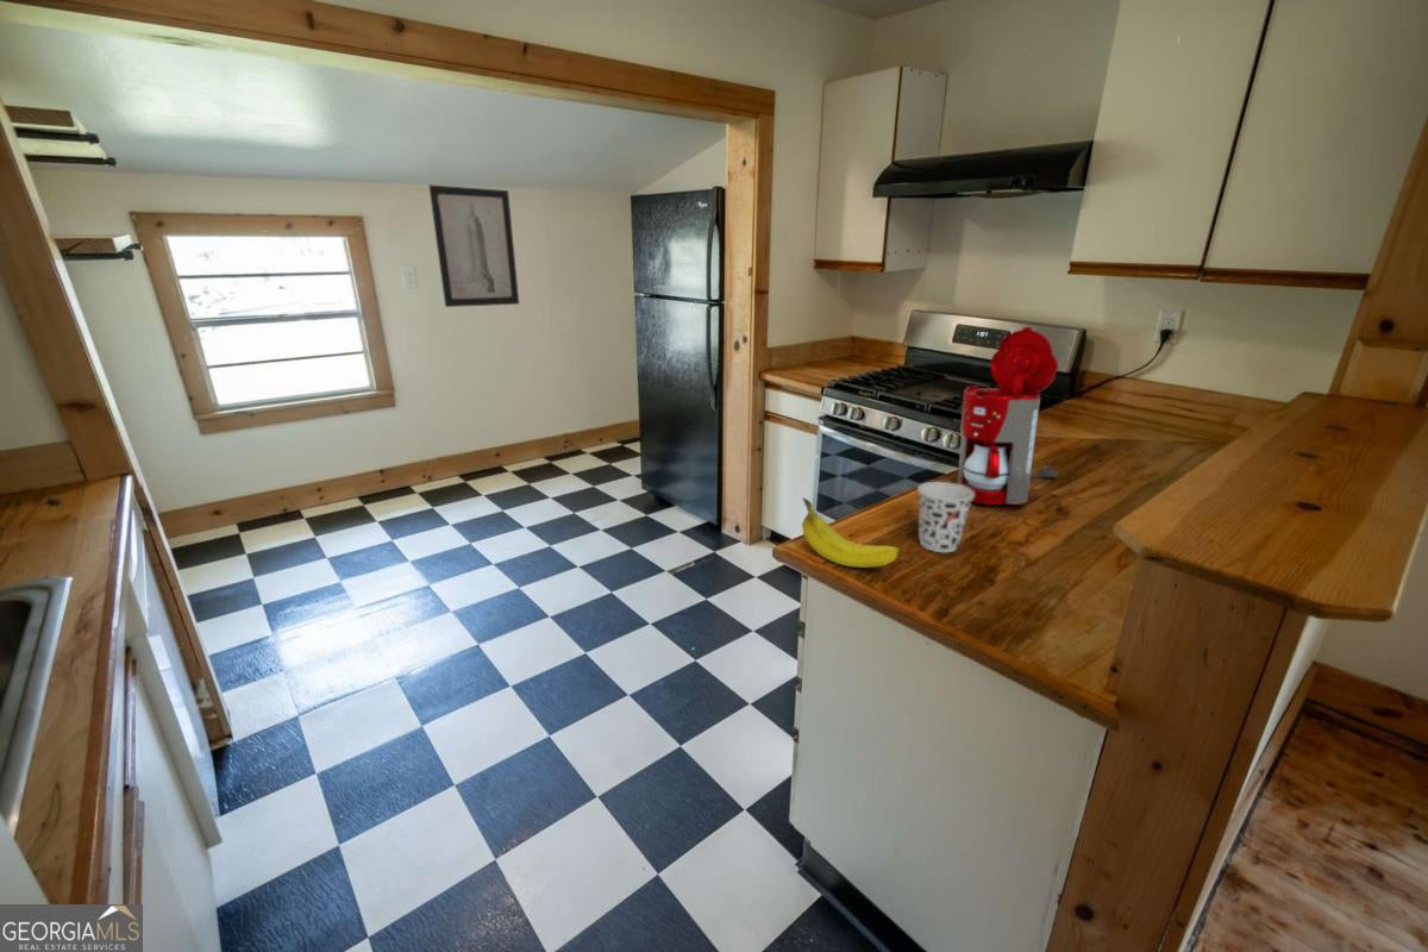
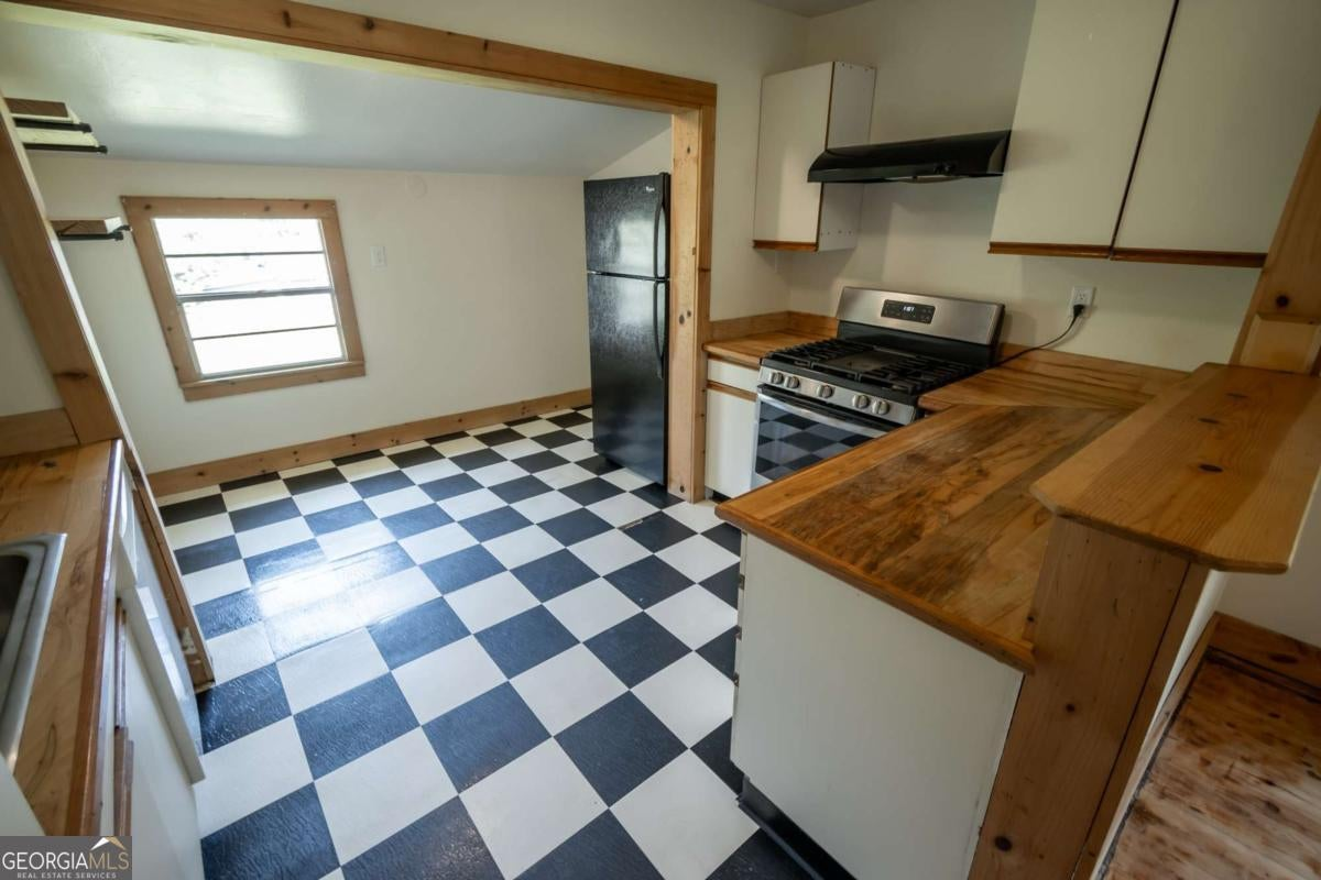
- fruit (845, 539)
- wall art (476, 248)
- coffee maker (1009, 408)
- cup (941, 518)
